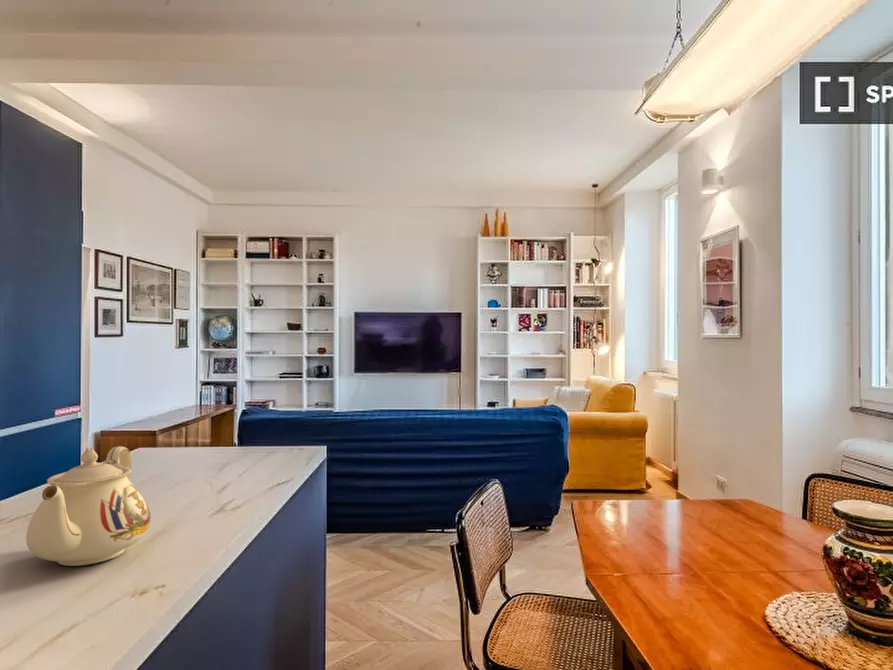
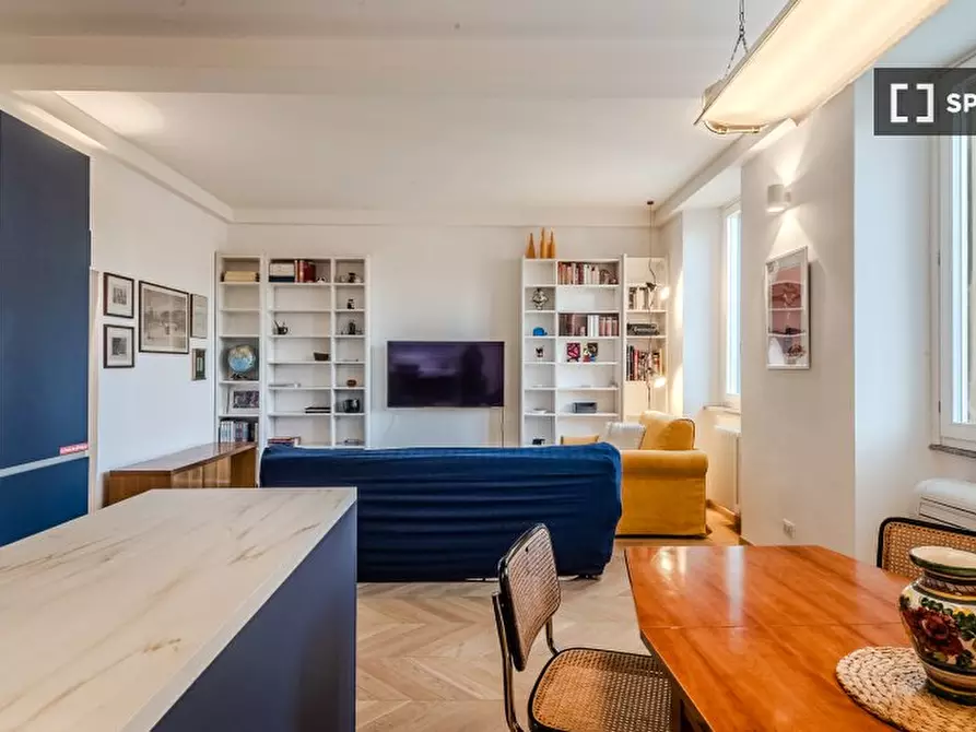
- teapot (91, 500)
